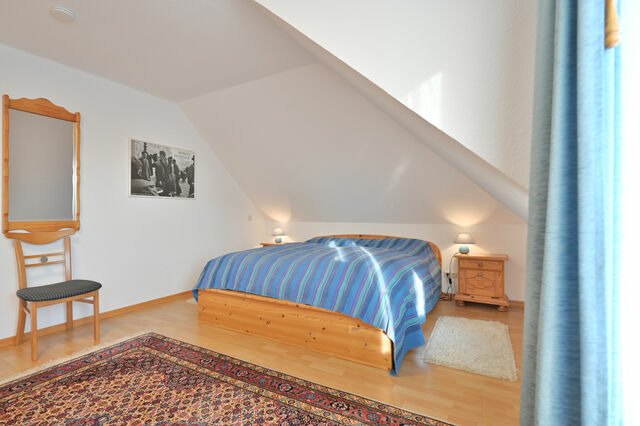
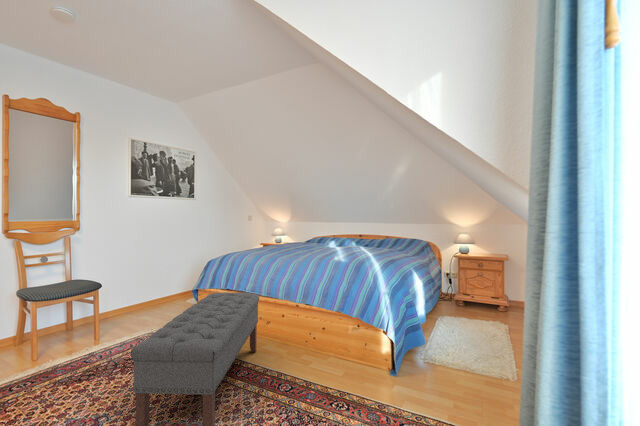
+ bench (210, 348)
